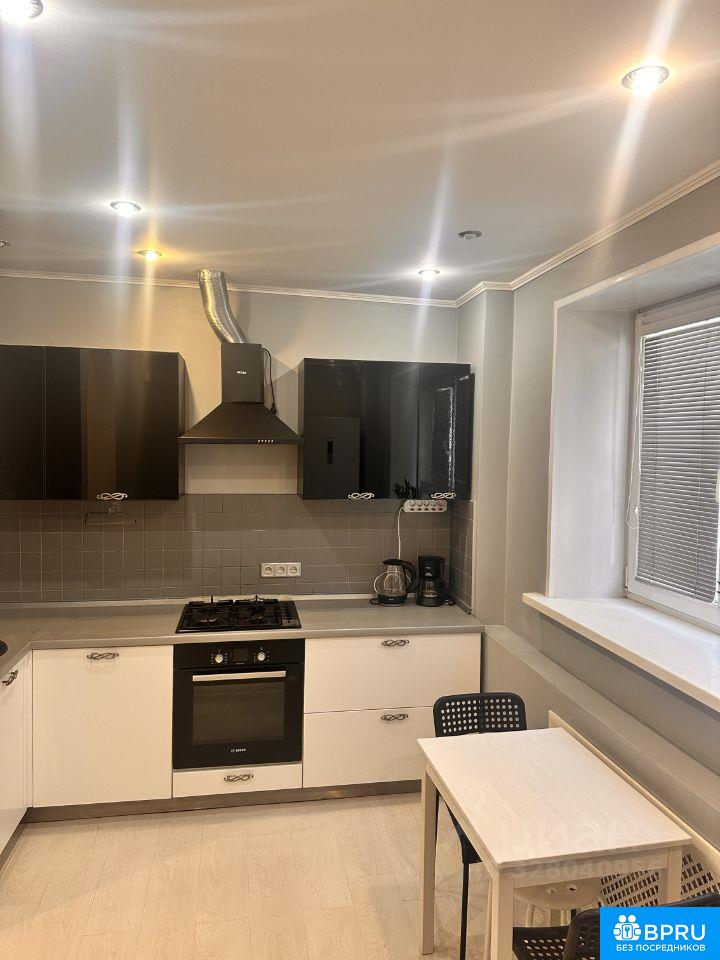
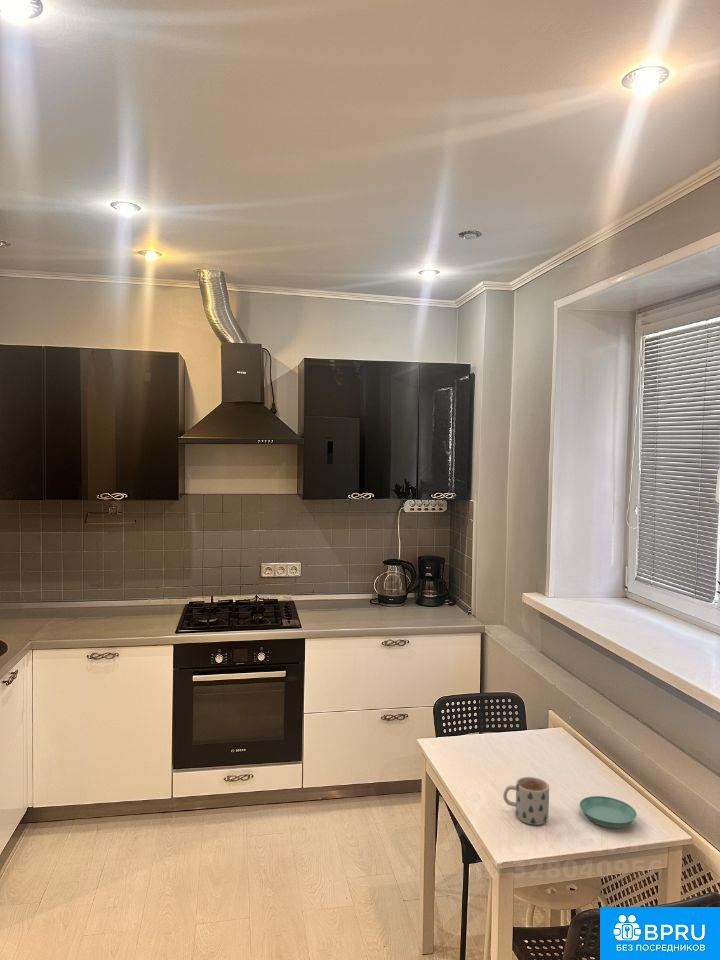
+ saucer (607, 813)
+ mug (525, 799)
